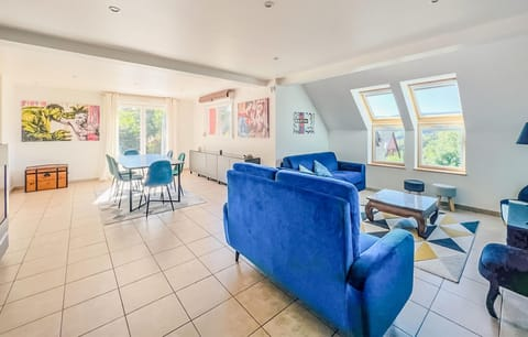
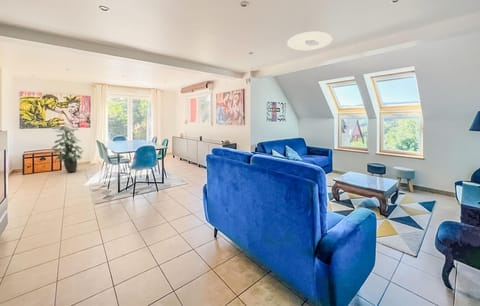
+ indoor plant (67, 148)
+ ceiling light (309, 39)
